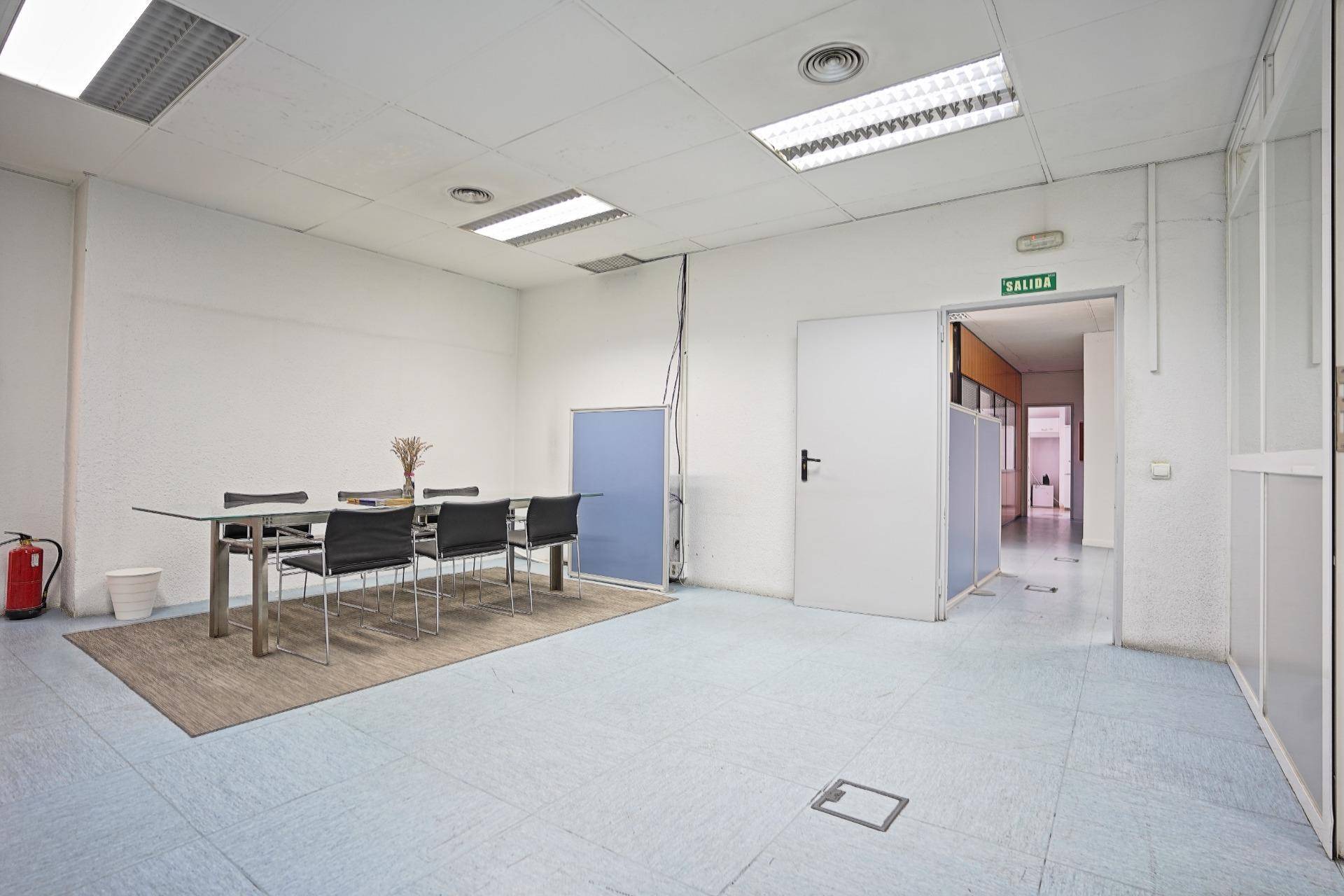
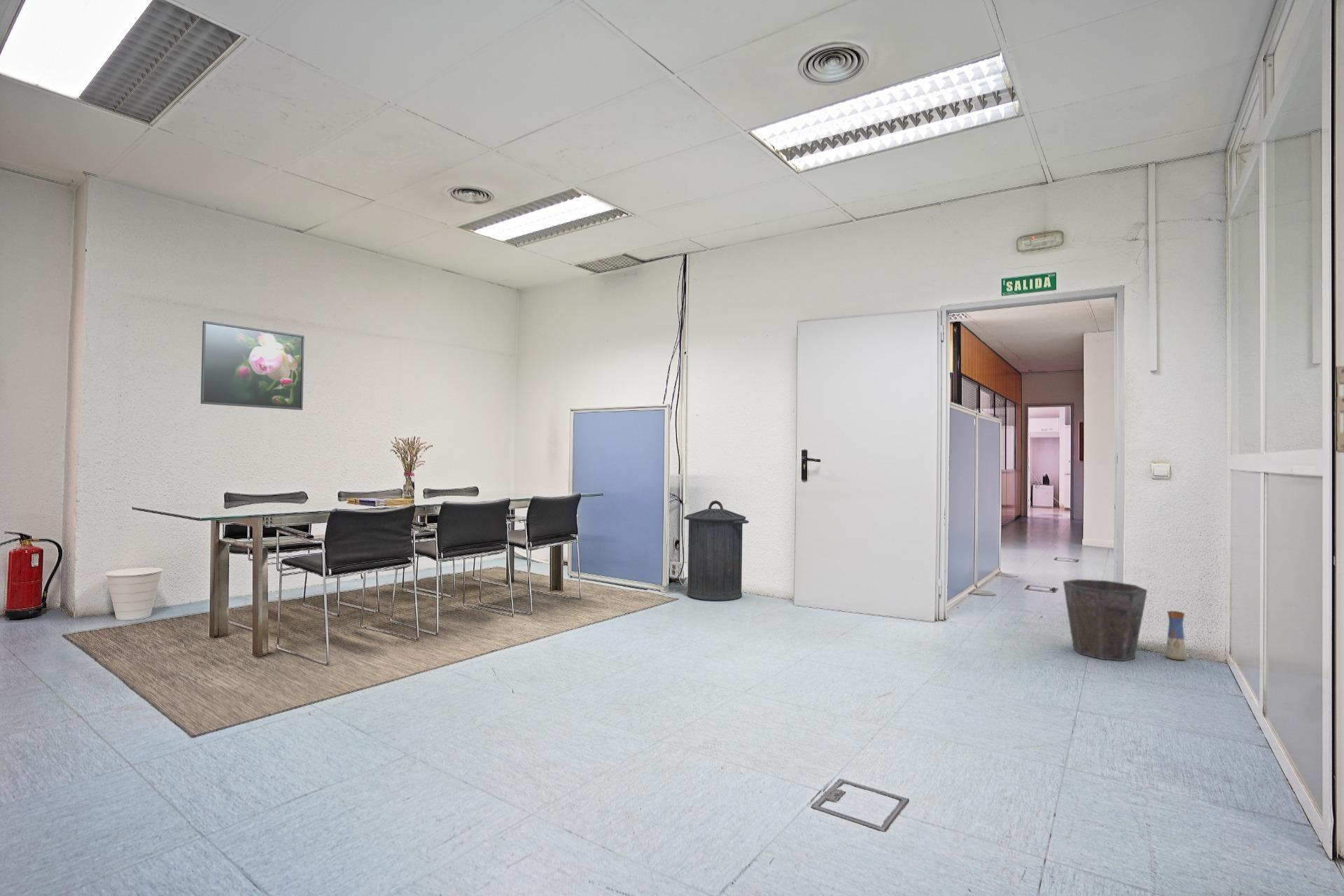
+ trash can (715, 547)
+ waste bin (1103, 619)
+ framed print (255, 368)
+ vase (1175, 635)
